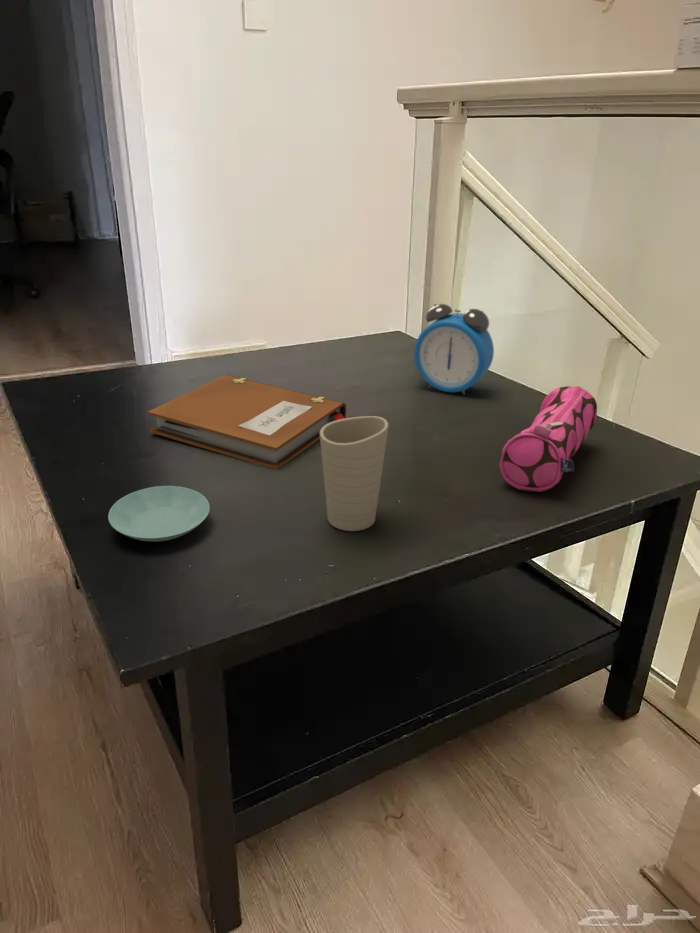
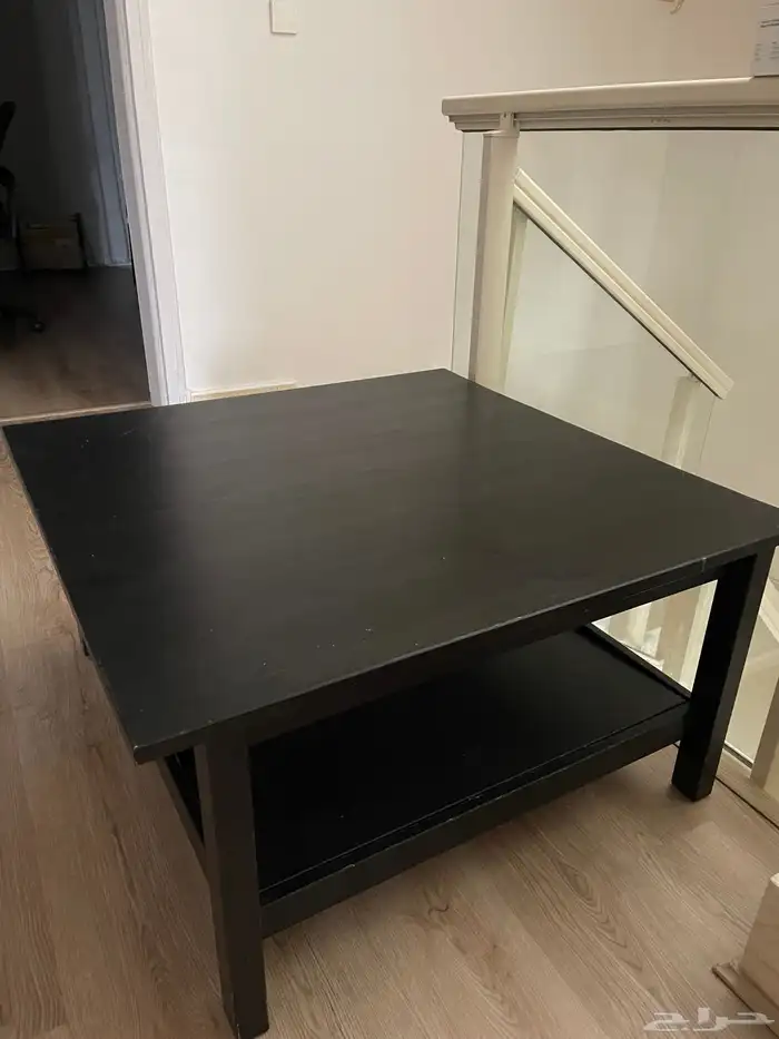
- notebook (254, 417)
- cup (352, 472)
- pencil case (554, 433)
- alarm clock (454, 348)
- saucer (160, 517)
